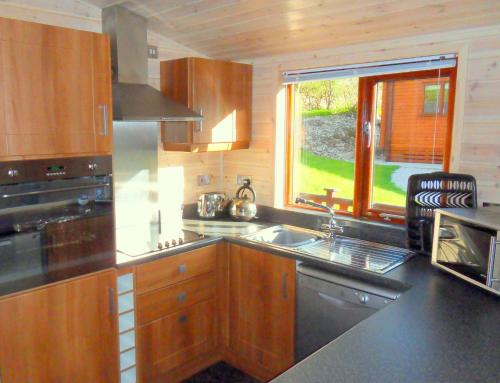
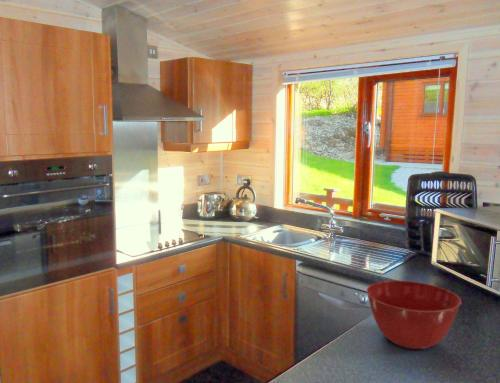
+ mixing bowl (410, 316)
